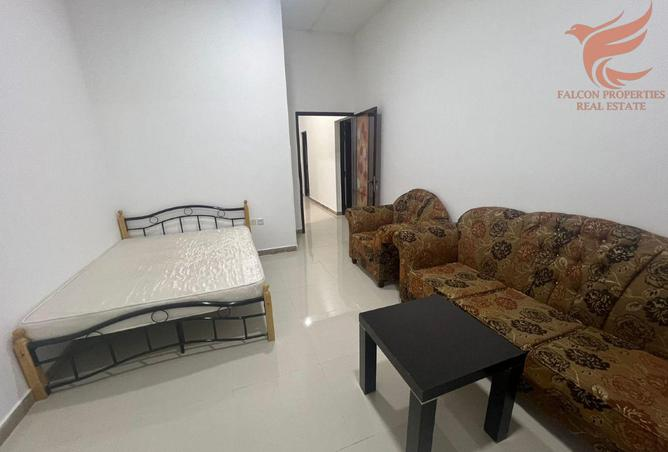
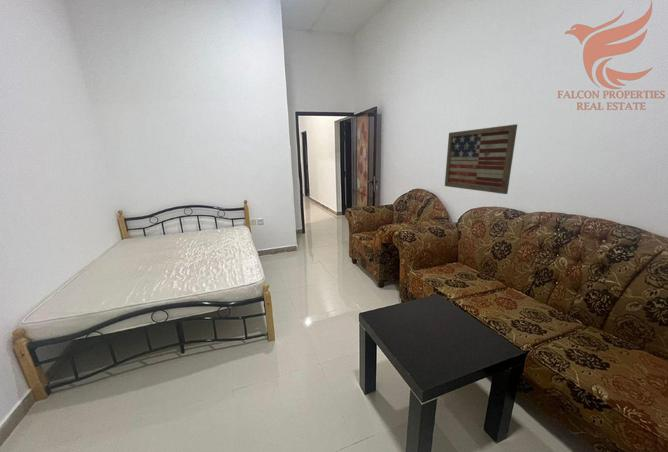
+ wall art (475, 160)
